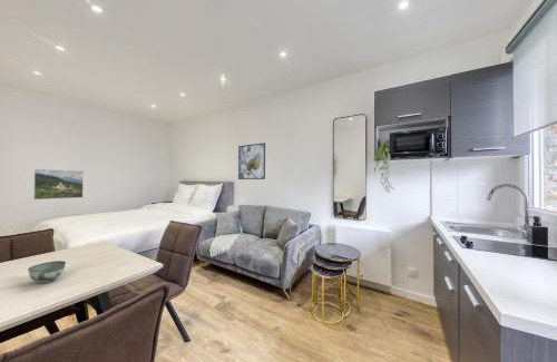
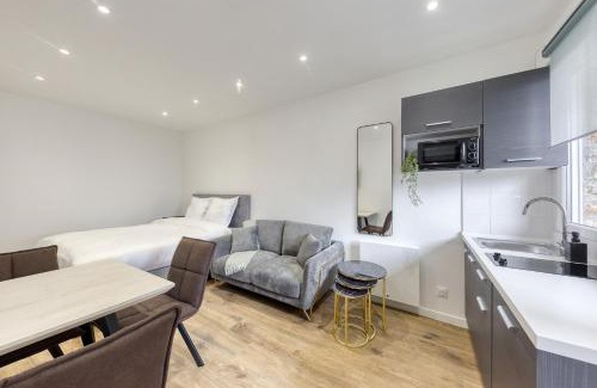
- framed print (59, 184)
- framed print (251, 162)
- bowl (47, 273)
